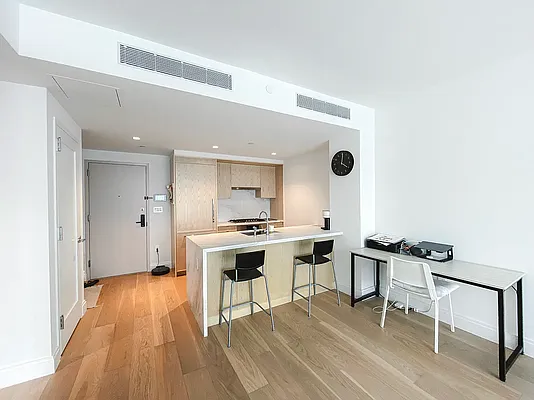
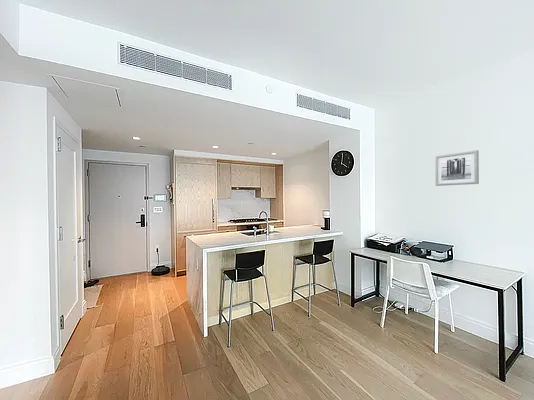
+ wall art (455, 169)
